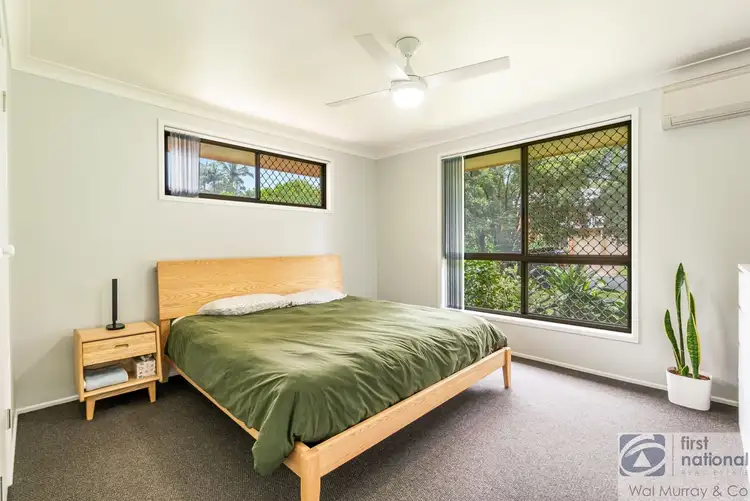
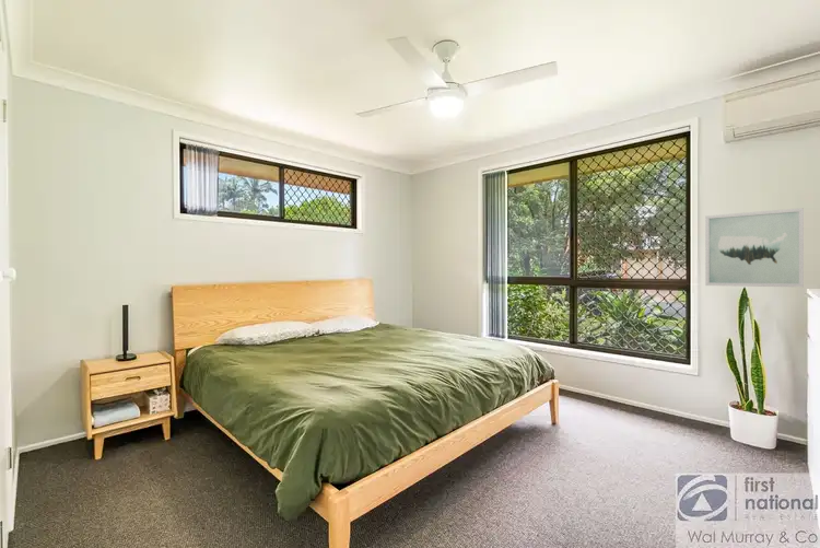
+ wall art (751, 249)
